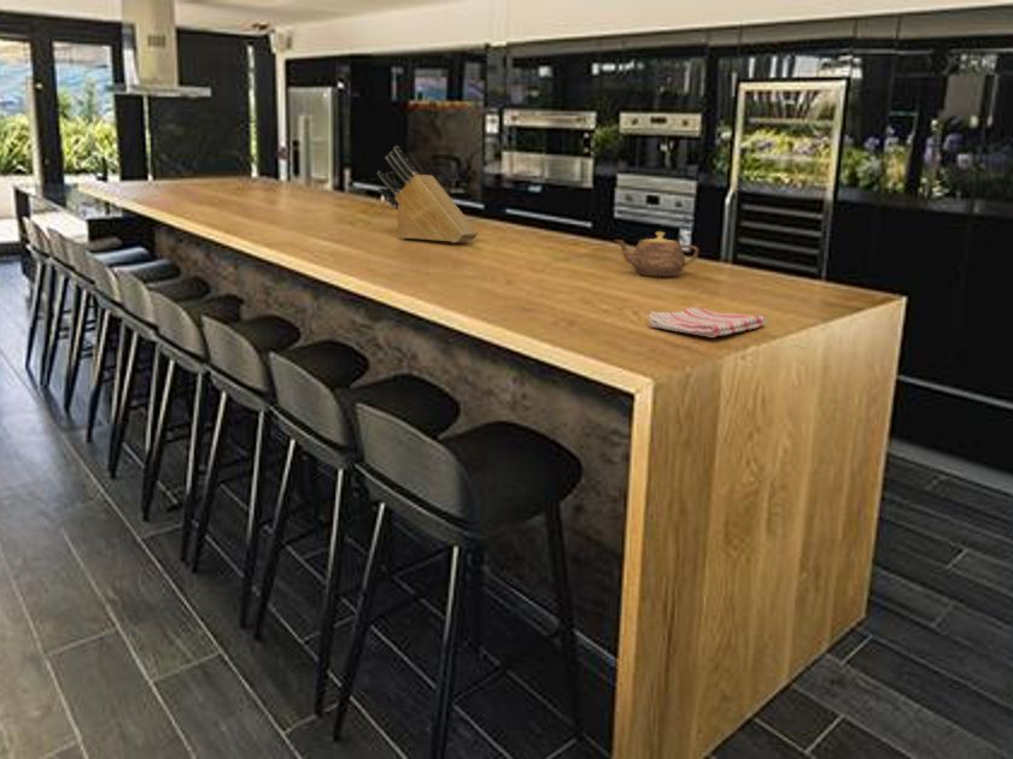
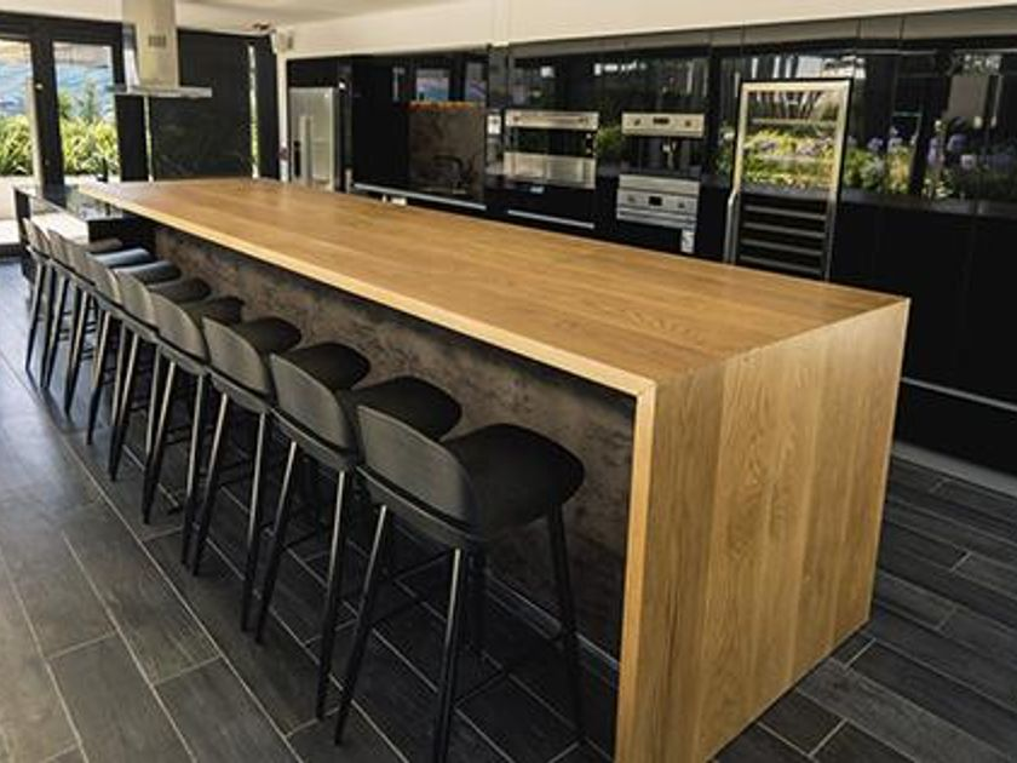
- dish towel (708, 319)
- teapot (655, 253)
- knife block (426, 194)
